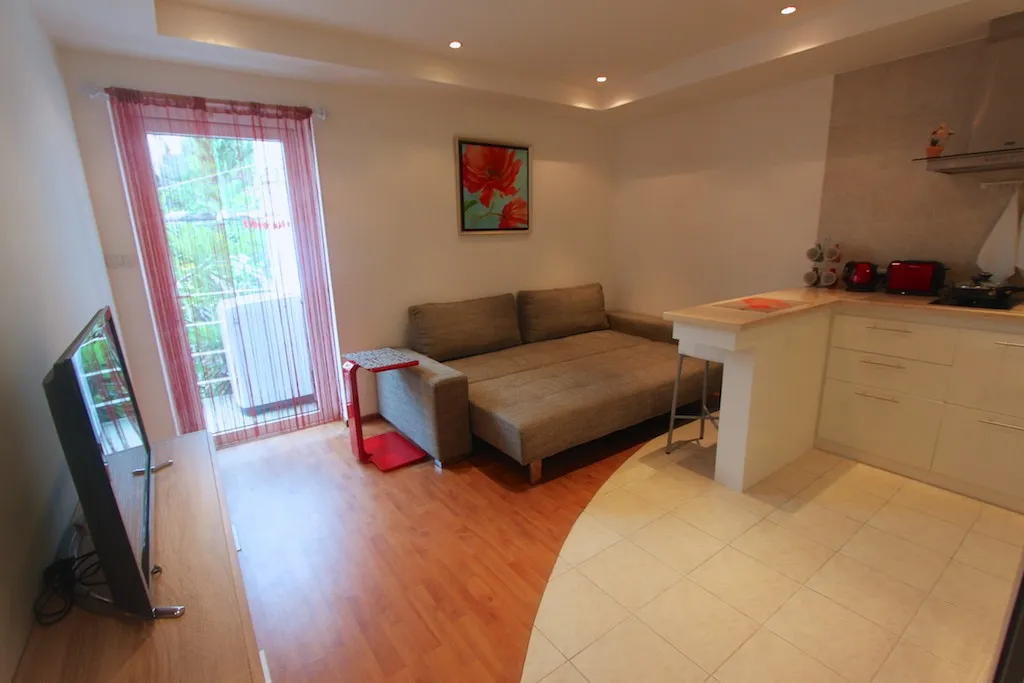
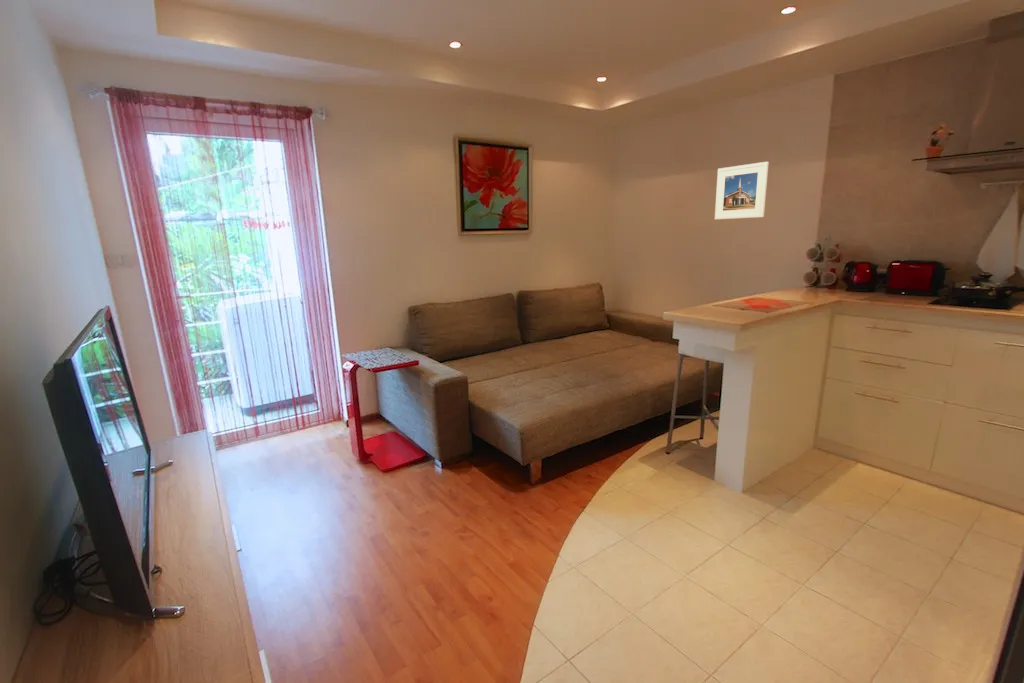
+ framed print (740, 192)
